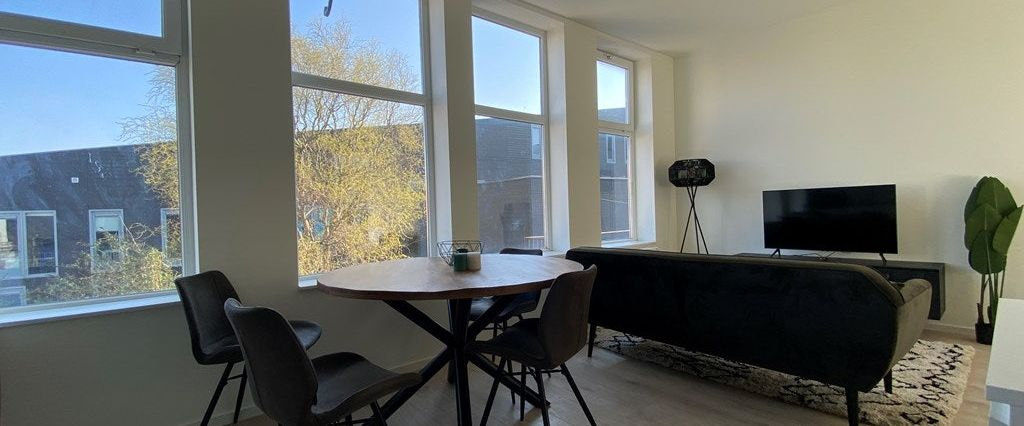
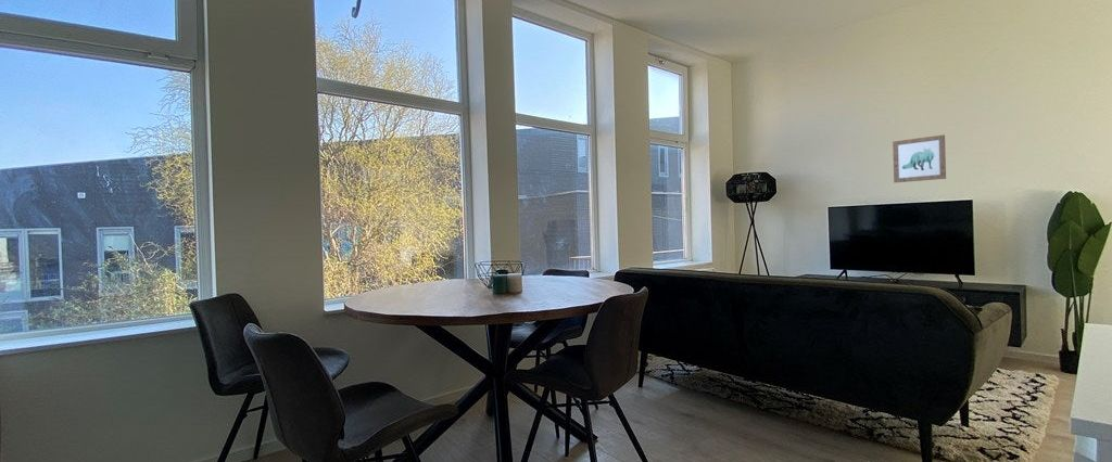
+ wall art (918, 159)
